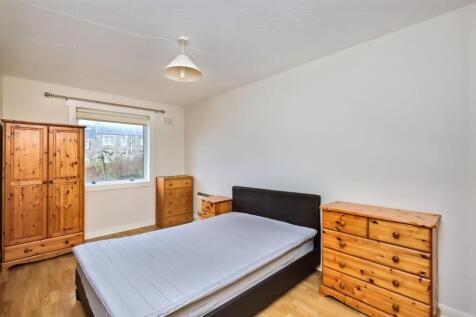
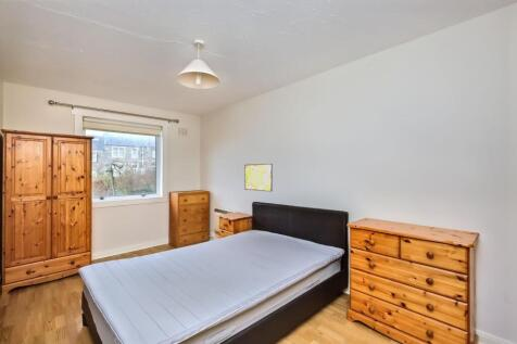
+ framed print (257, 177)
